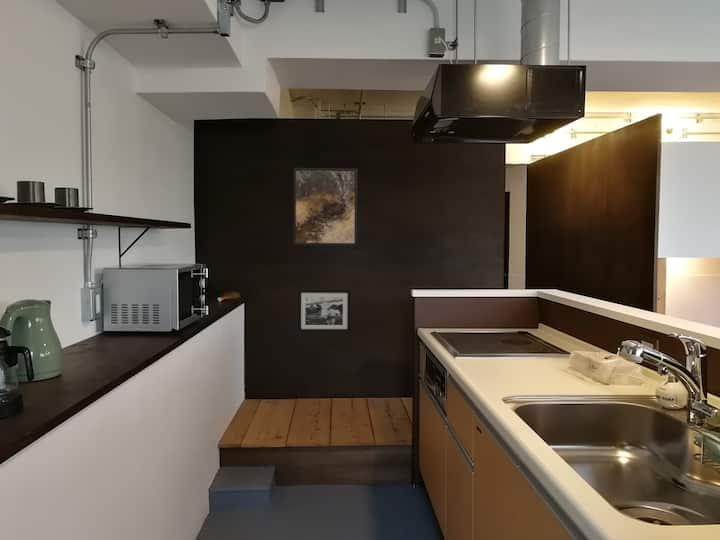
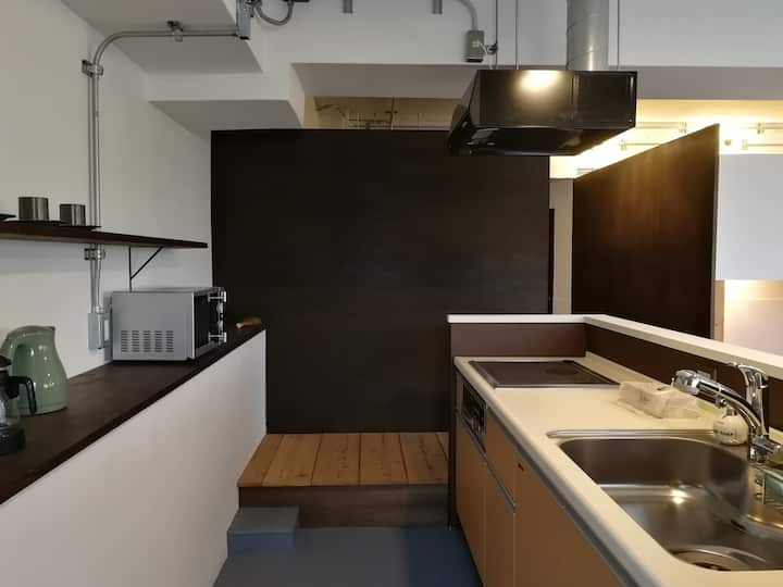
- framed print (325, 206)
- picture frame (324, 310)
